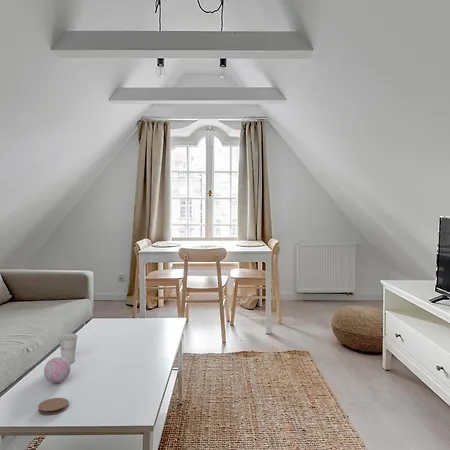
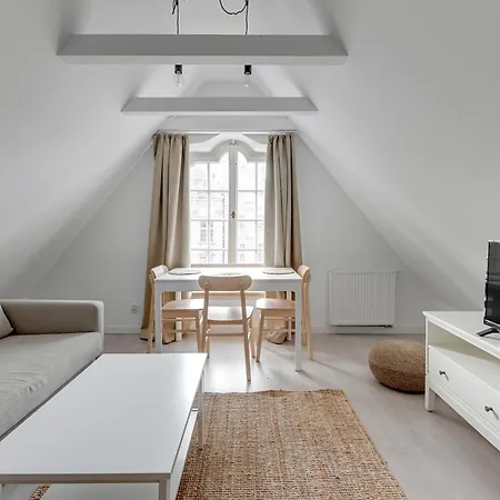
- decorative ball (57, 369)
- cup (68, 348)
- coaster (53, 405)
